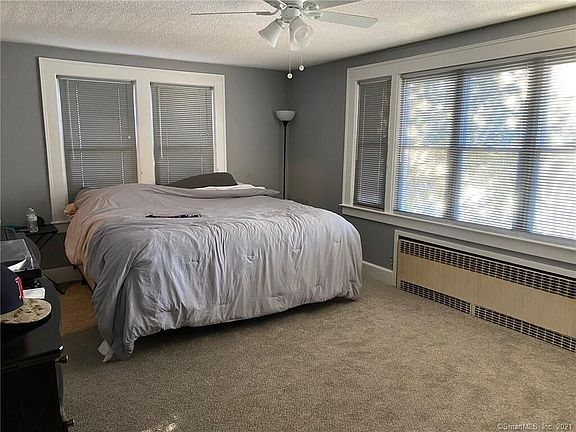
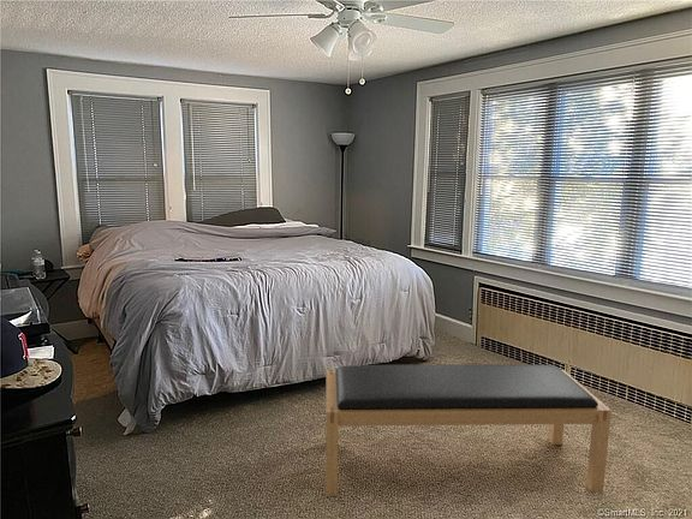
+ bench (455, 422)
